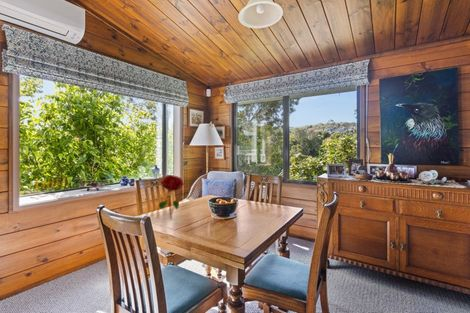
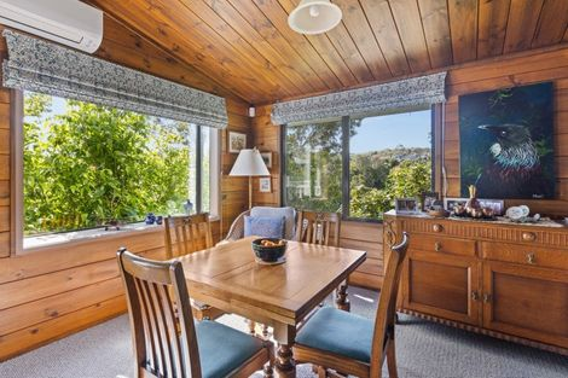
- flower (170, 196)
